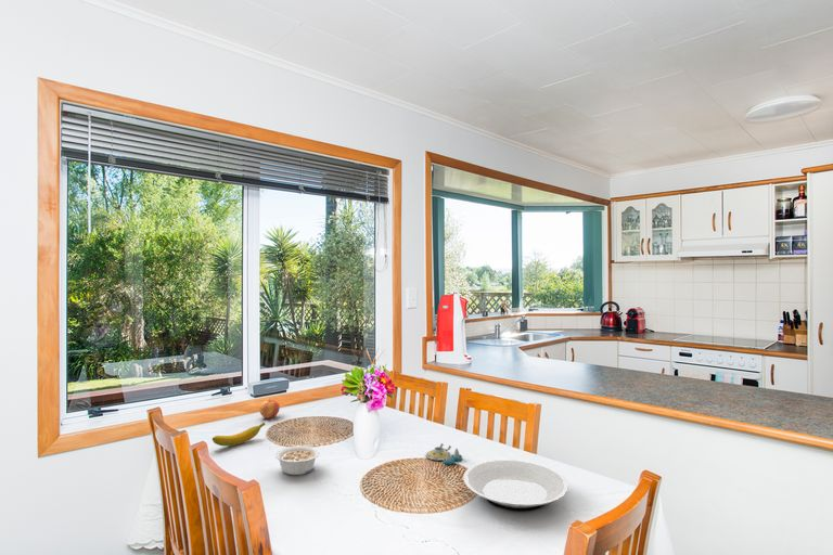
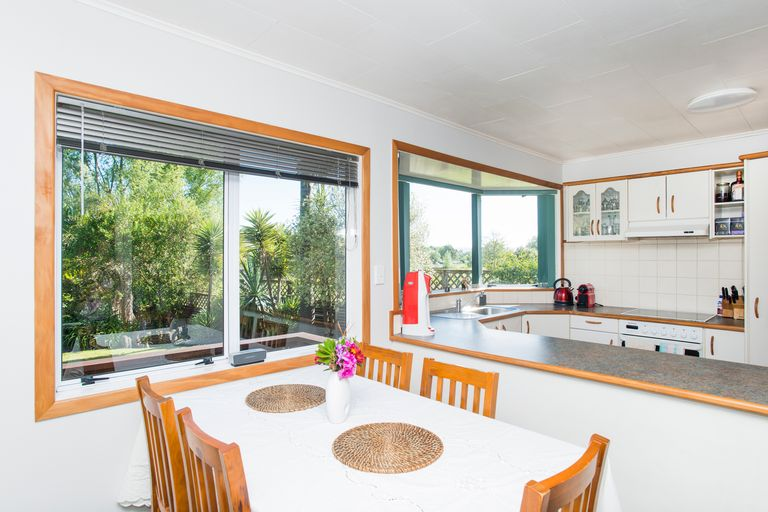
- salt and pepper shaker set (443, 451)
- apple (269, 408)
- plate (514, 487)
- banana (239, 435)
- legume (298, 460)
